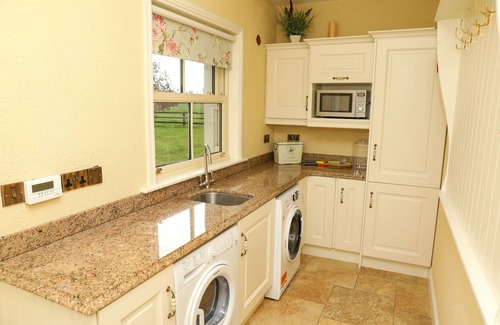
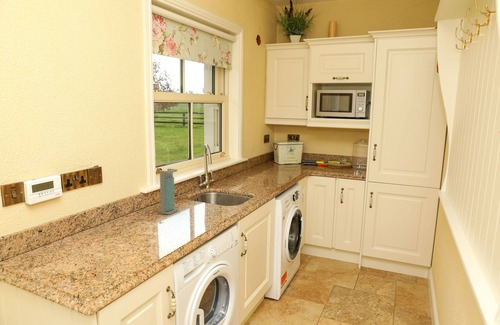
+ soap dispenser (169, 191)
